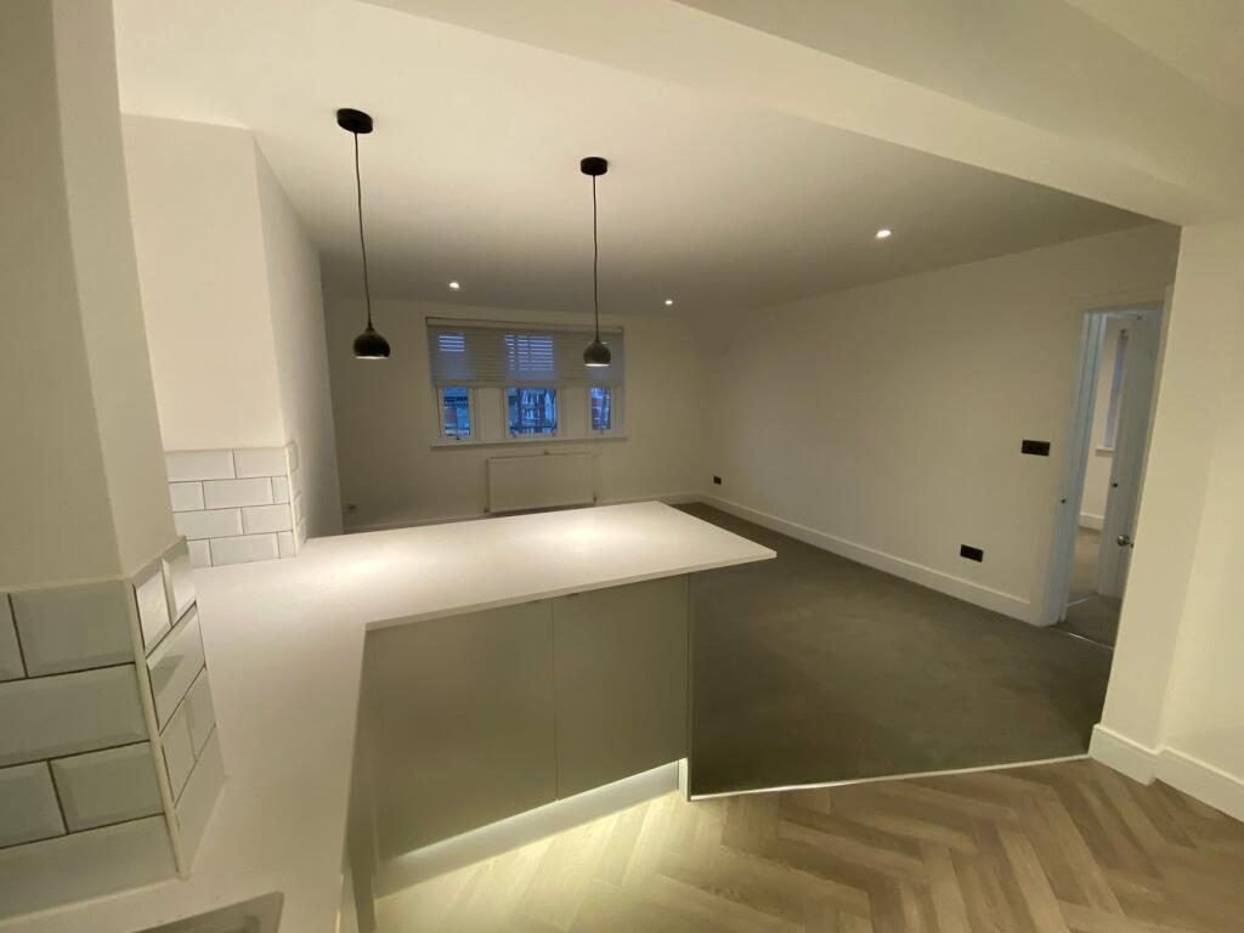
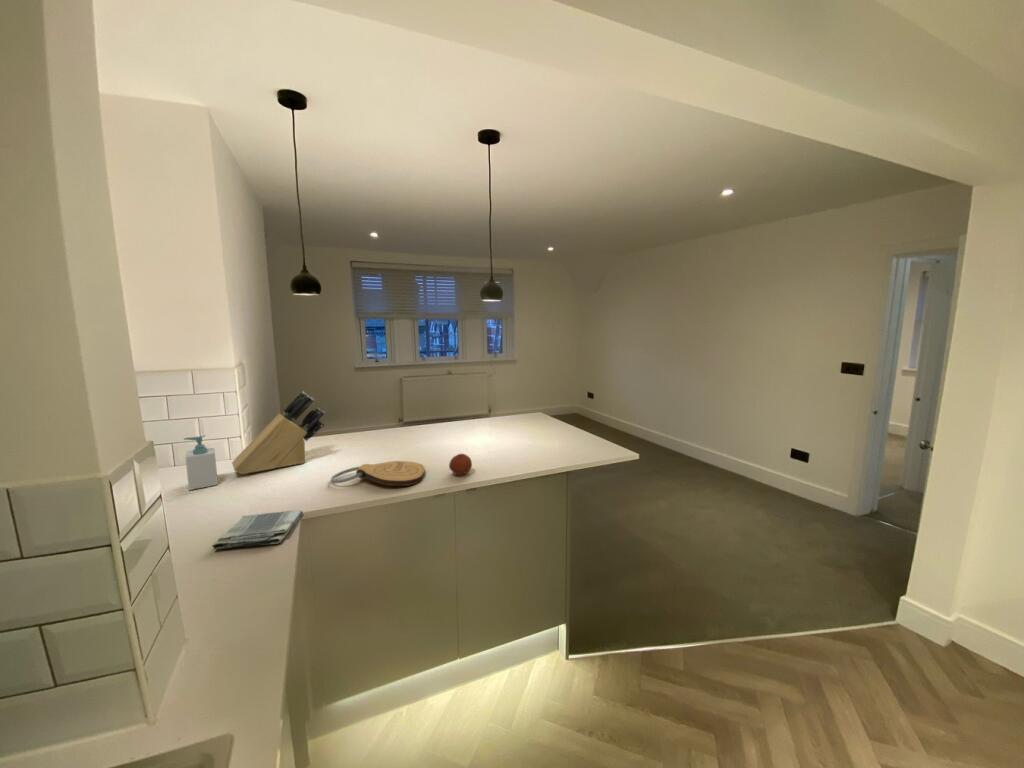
+ knife block (279, 429)
+ fruit (460, 463)
+ dish towel (261, 526)
+ soap bottle (201, 460)
+ key chain (378, 472)
